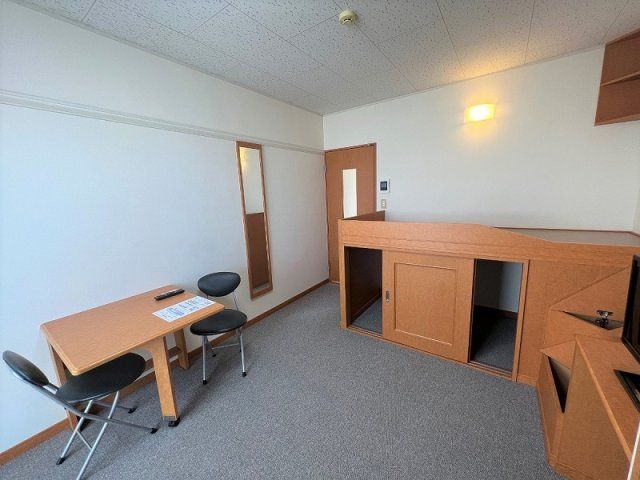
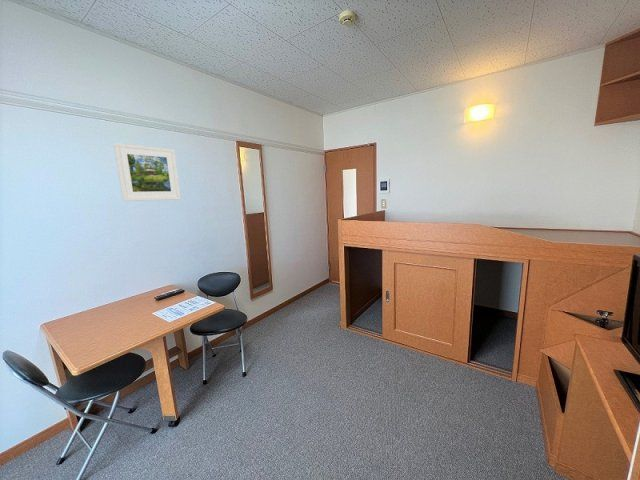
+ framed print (150, 173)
